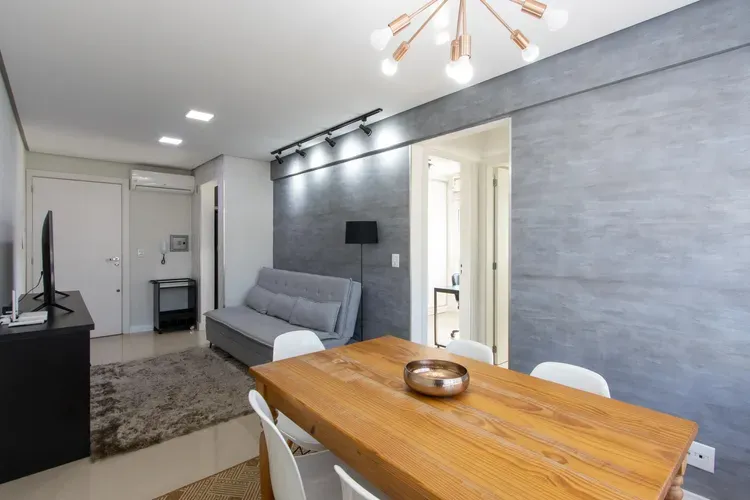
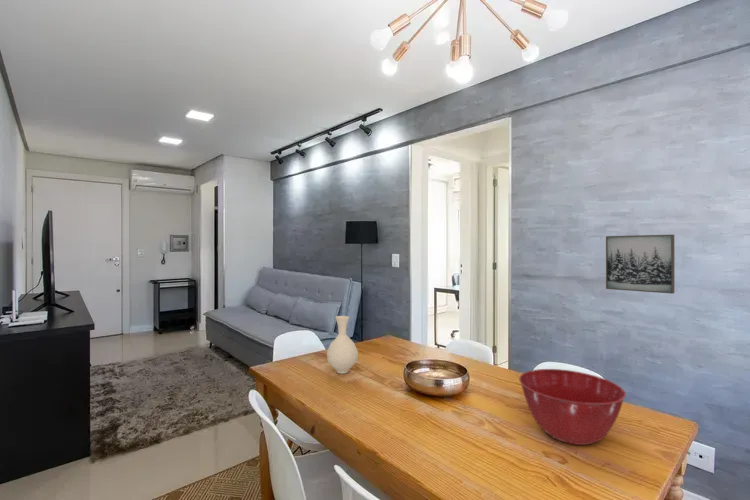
+ mixing bowl (569, 408)
+ vase (342, 344)
+ wall art (638, 263)
